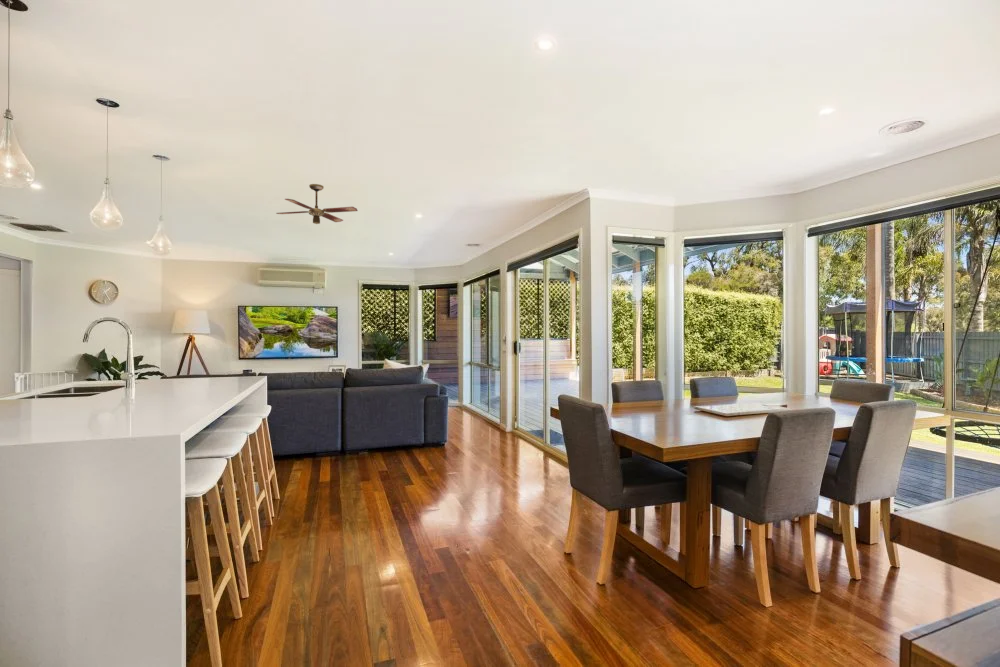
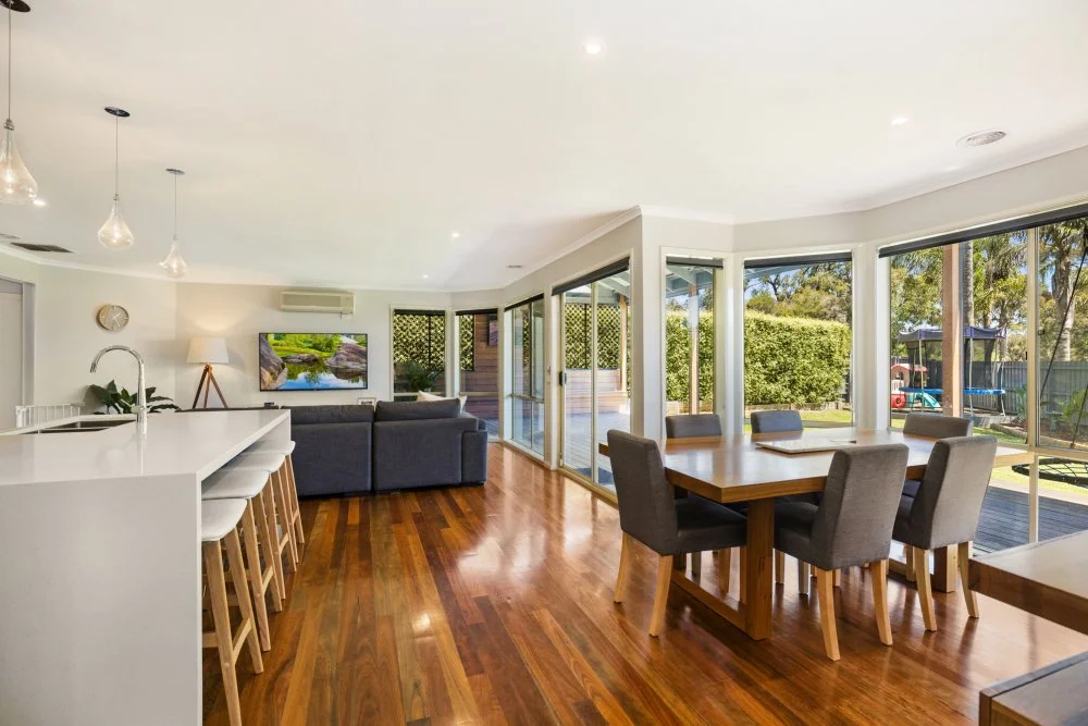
- ceiling fan (316, 205)
